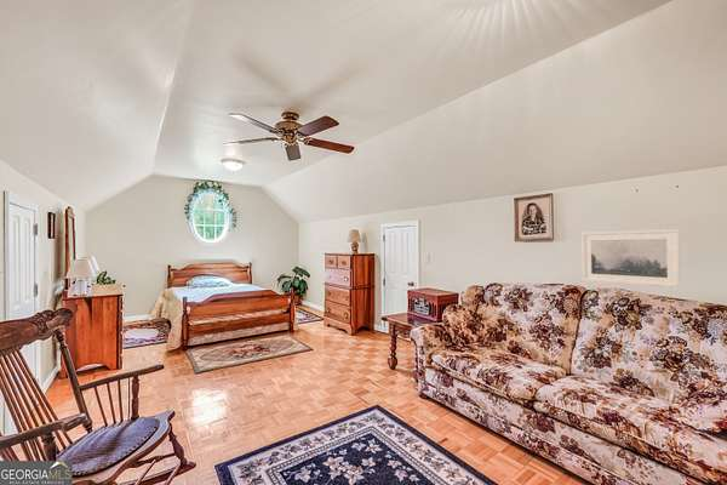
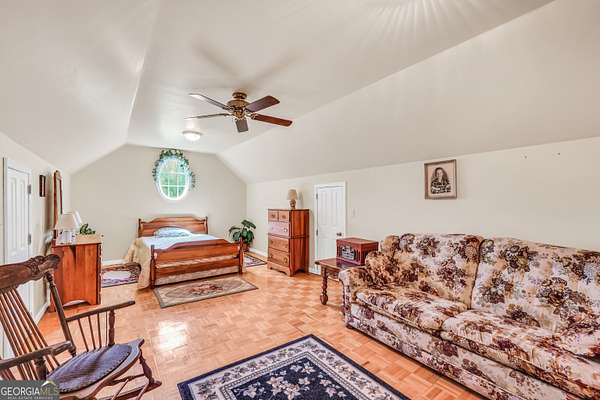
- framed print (626, 257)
